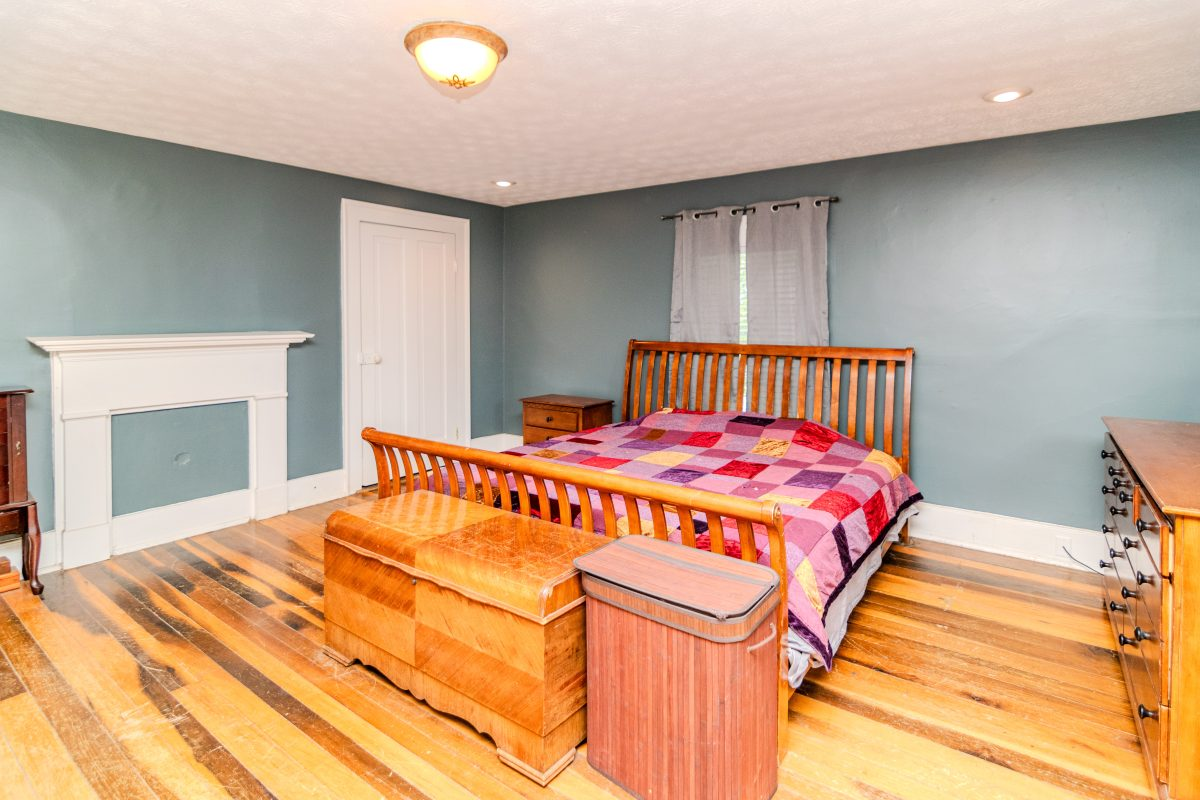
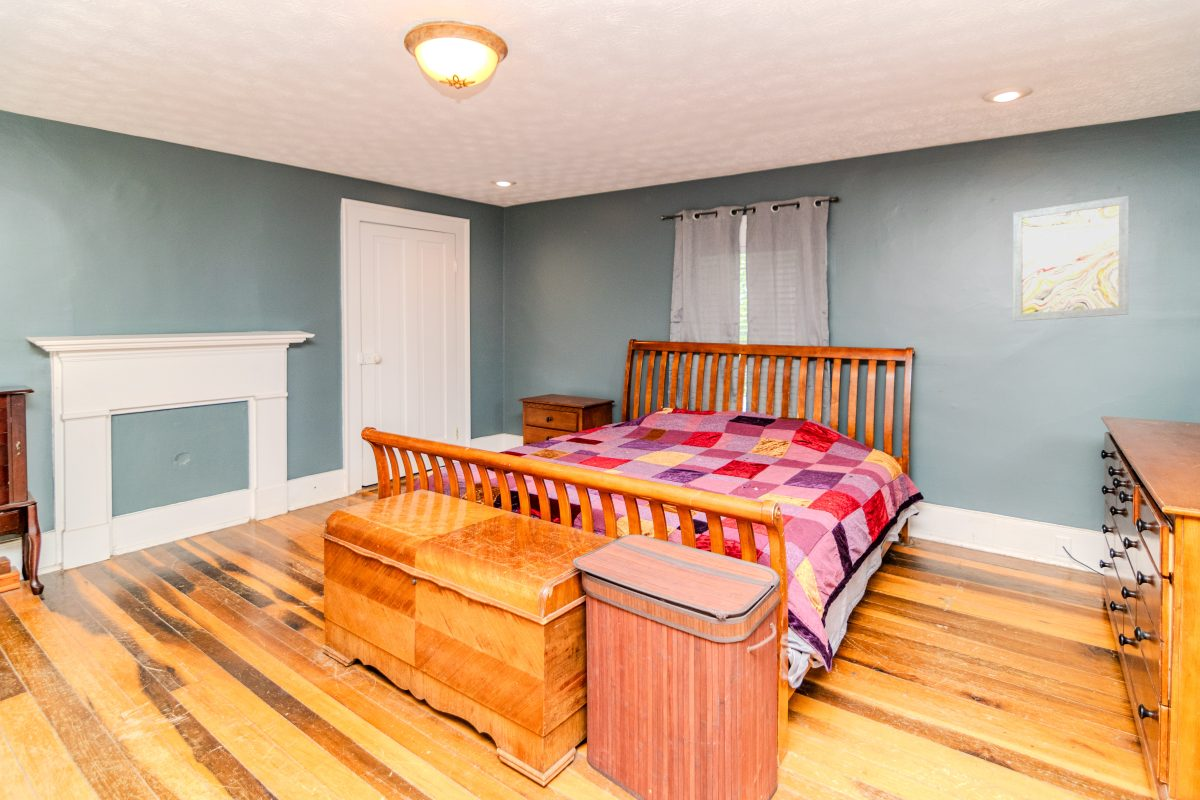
+ wall art (1068, 261)
